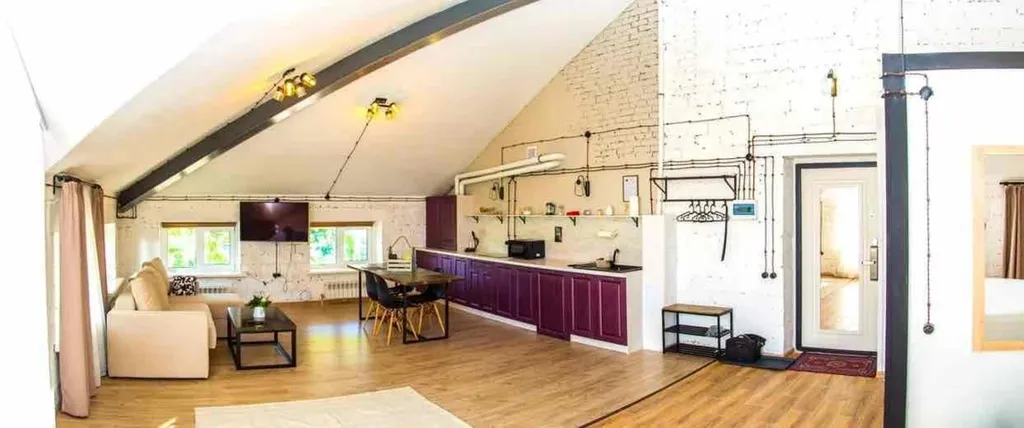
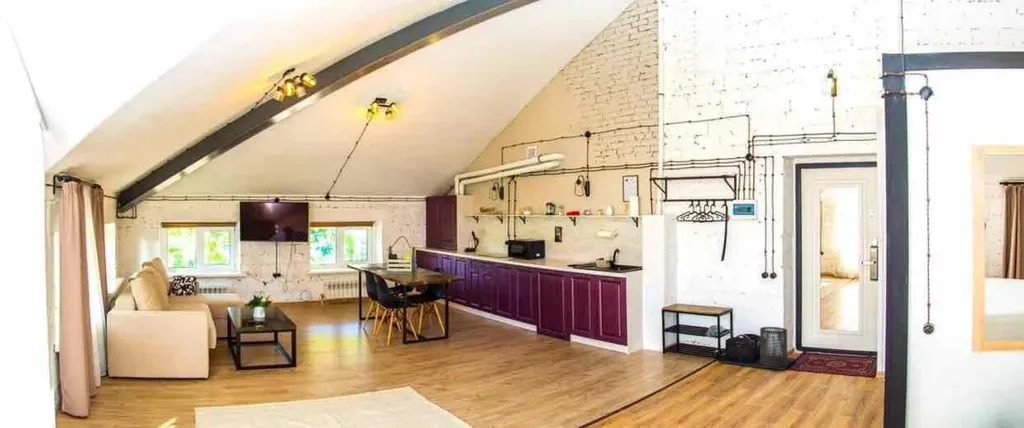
+ trash can (773, 346)
